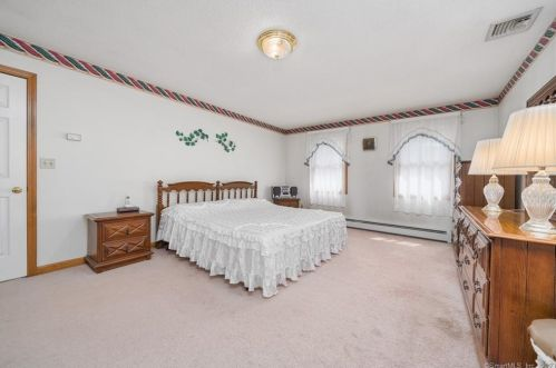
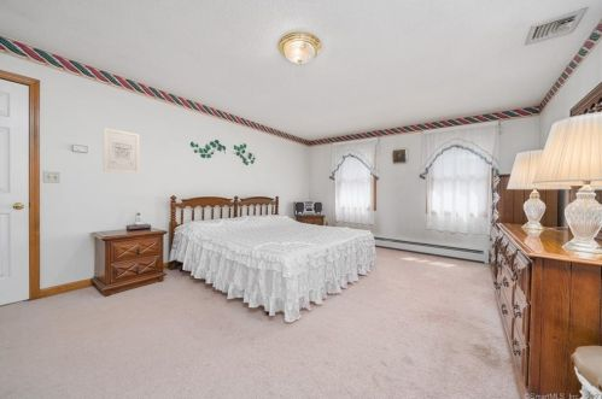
+ wall art (122, 152)
